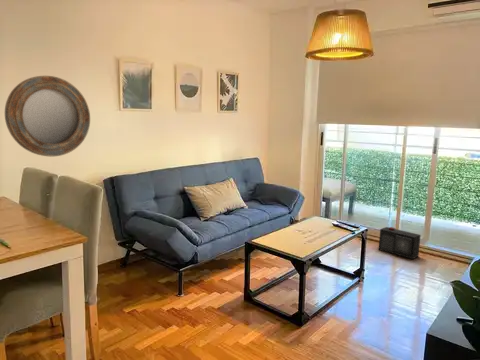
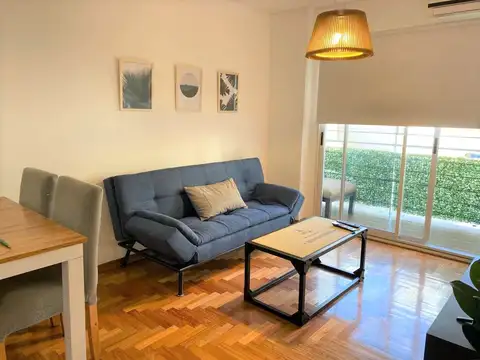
- speaker (398, 241)
- home mirror (50, 116)
